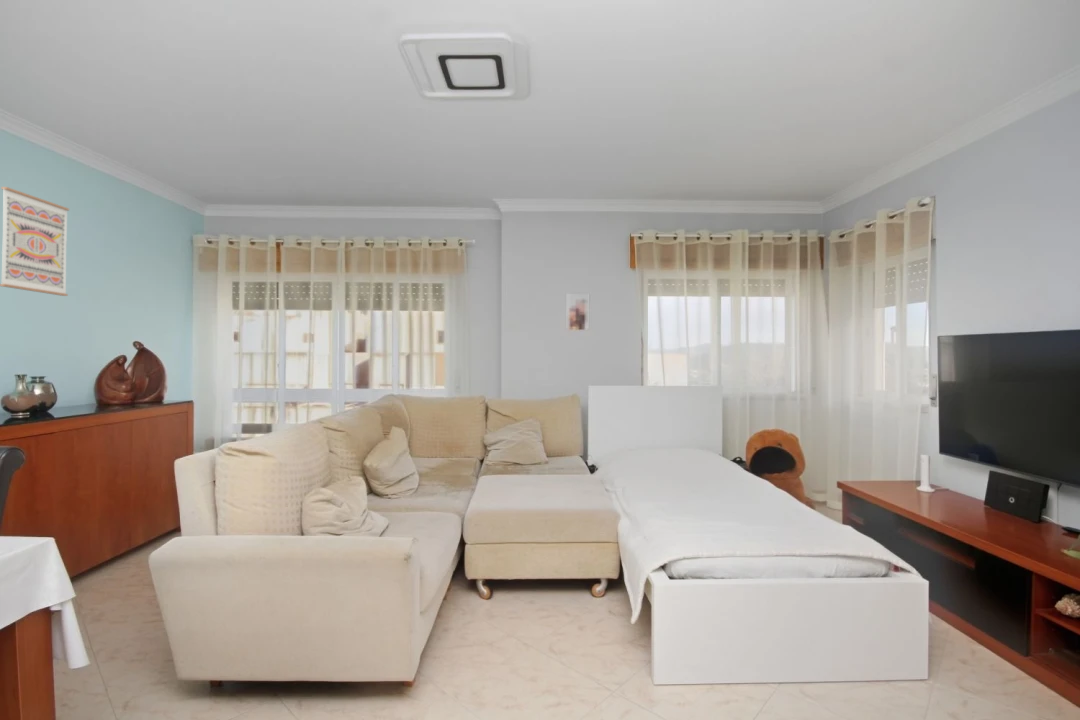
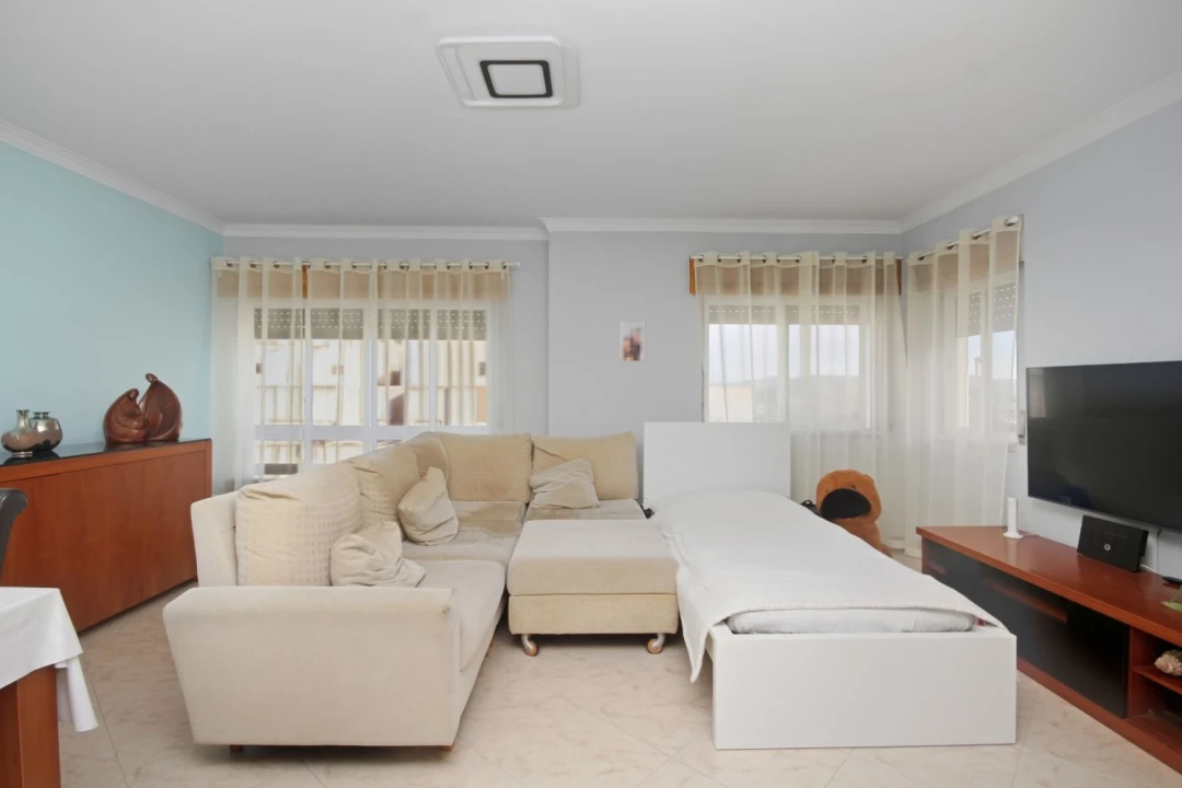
- wall art (36, 244)
